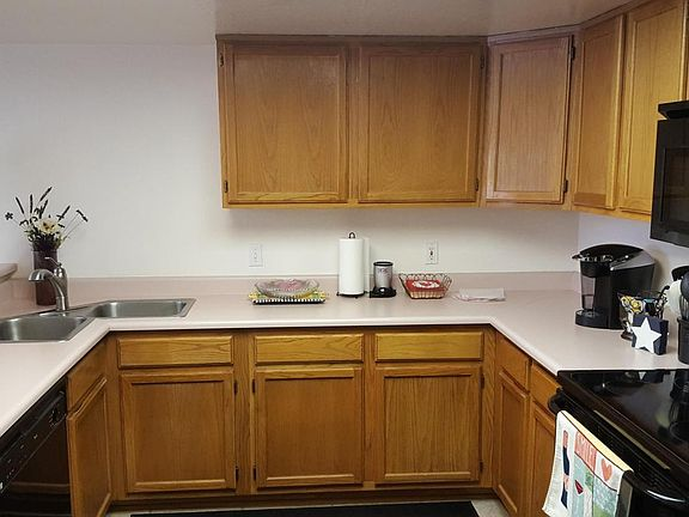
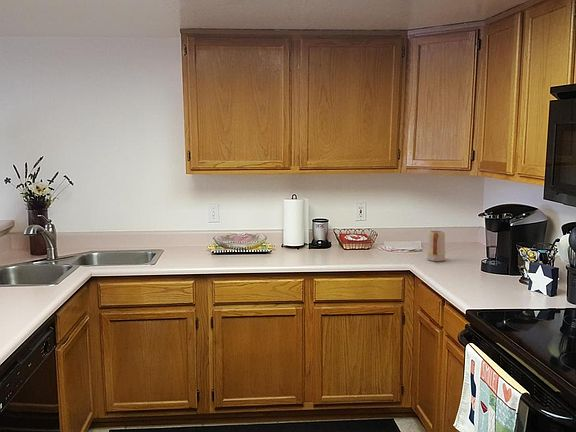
+ mug (436, 245)
